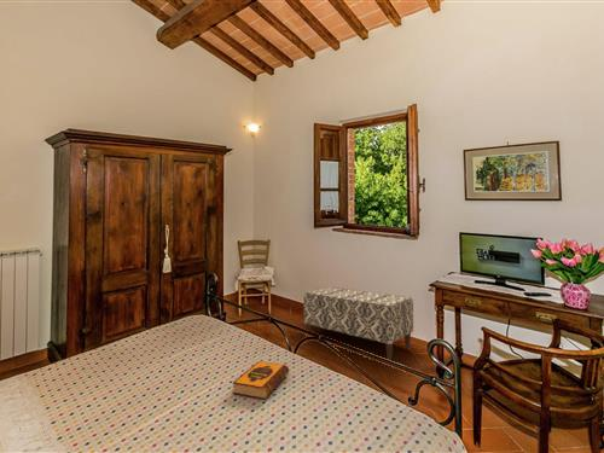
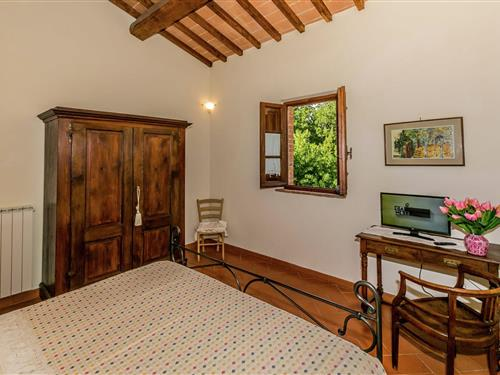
- hardback book (262, 378)
- bench (355, 318)
